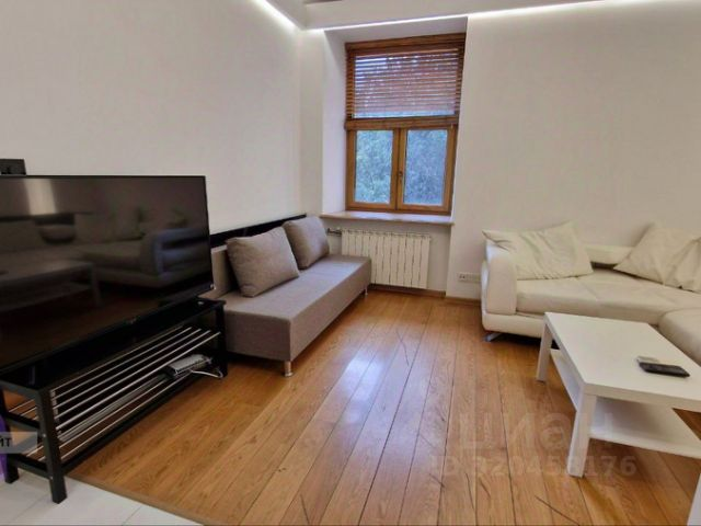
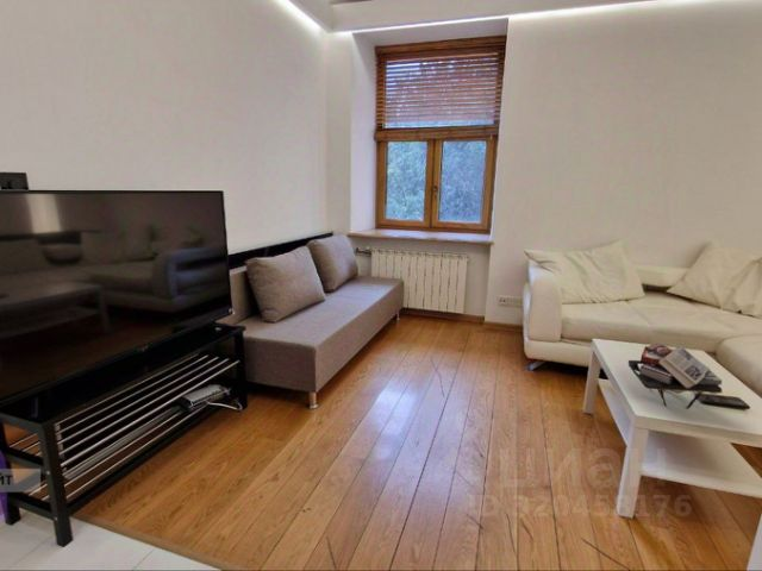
+ magazine (679, 375)
